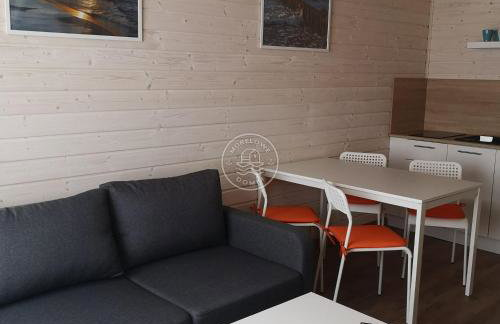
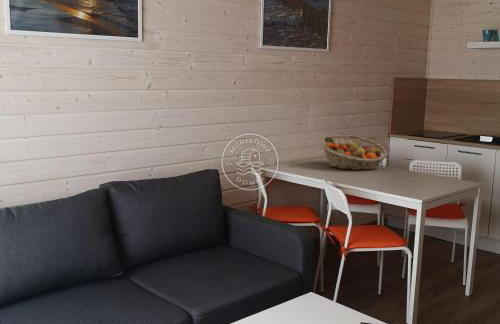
+ fruit basket (353, 152)
